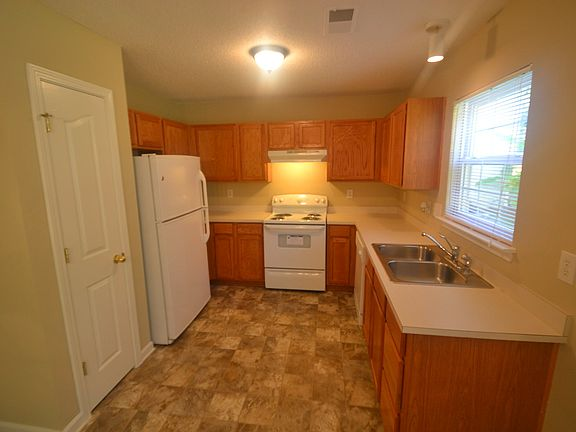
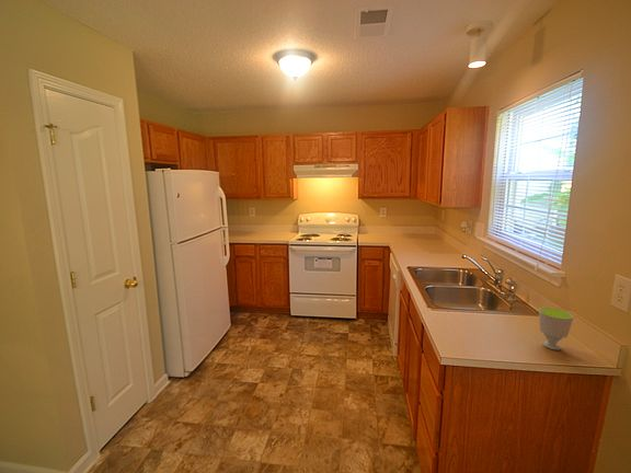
+ cup (553, 330)
